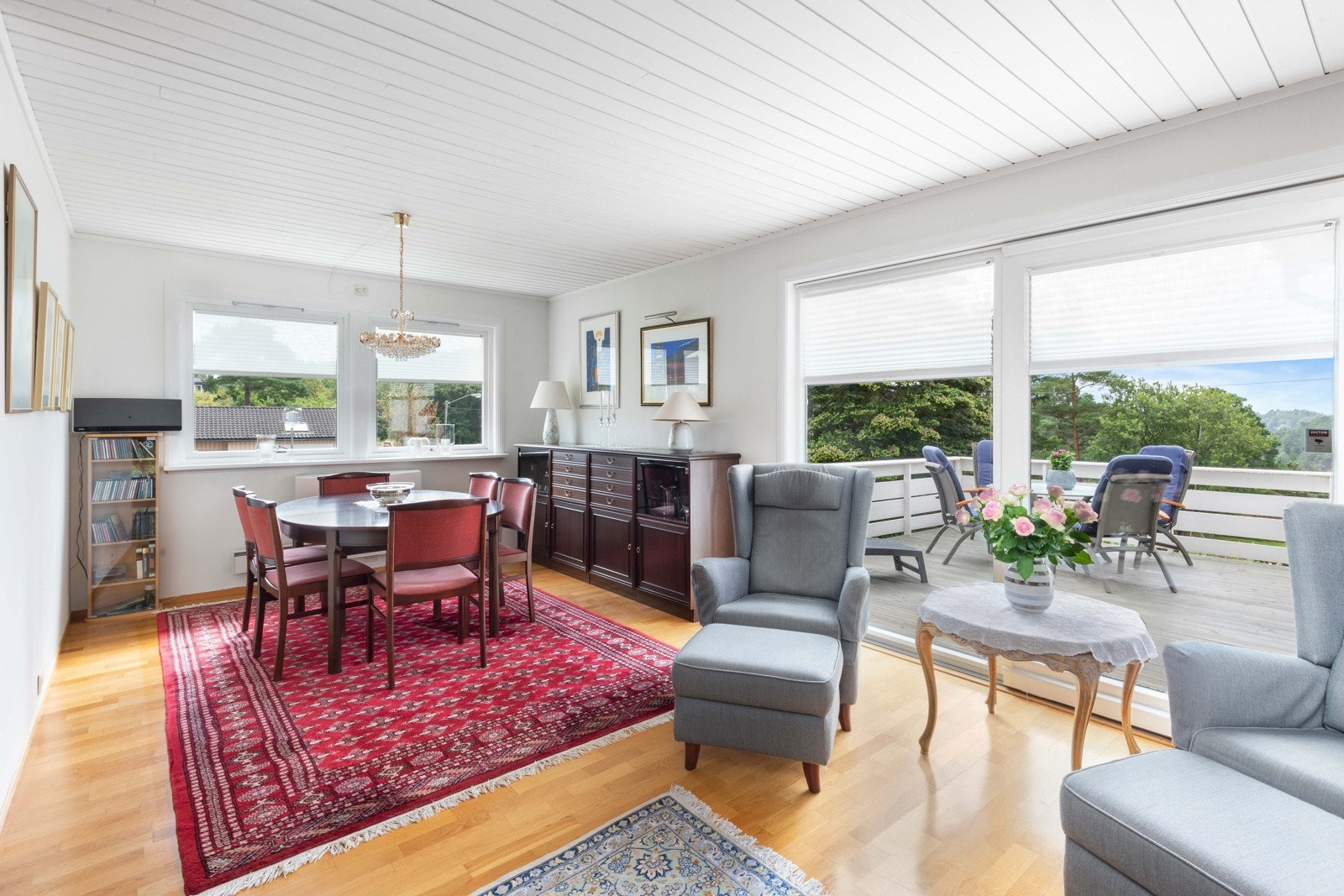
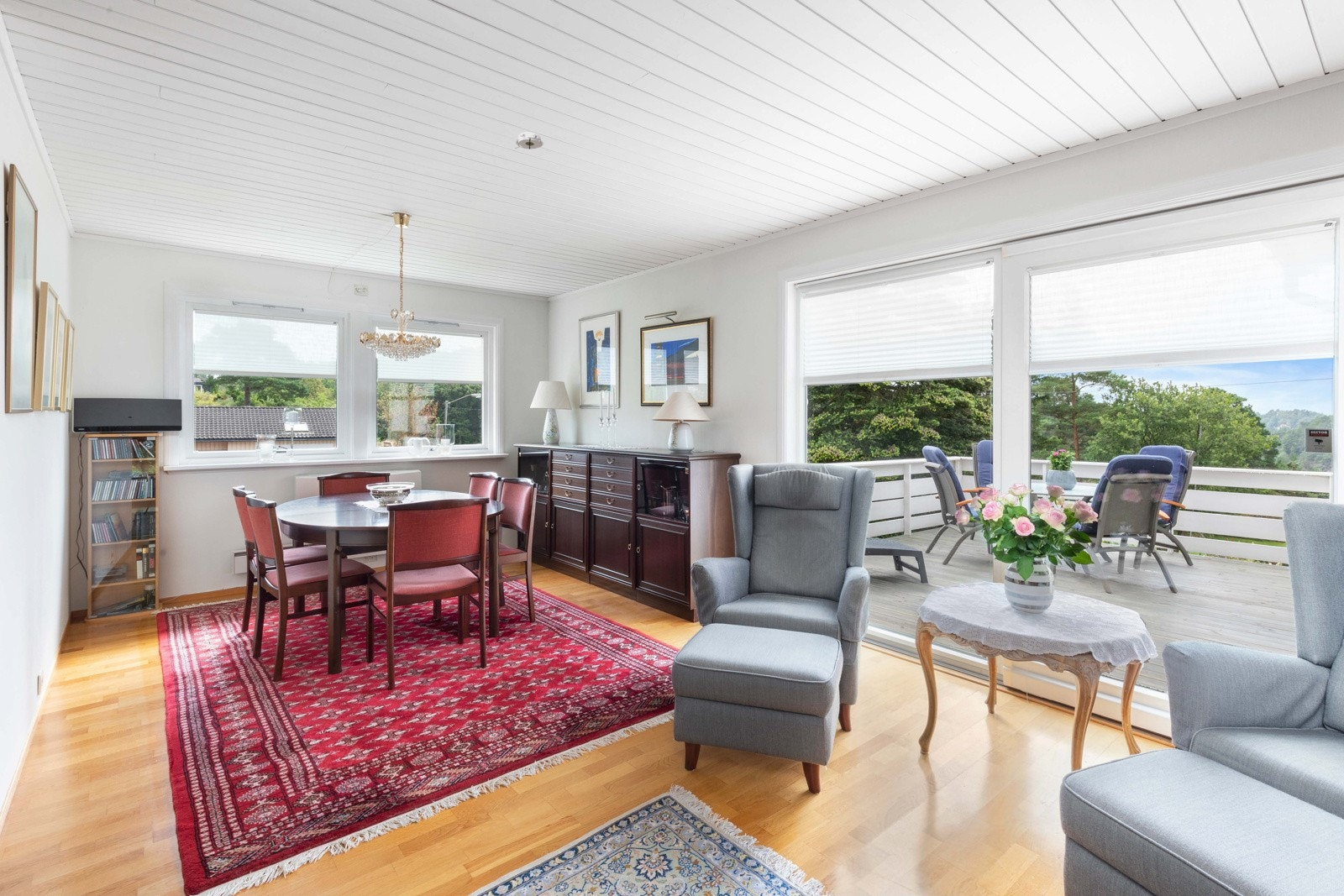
+ smoke detector (528, 140)
